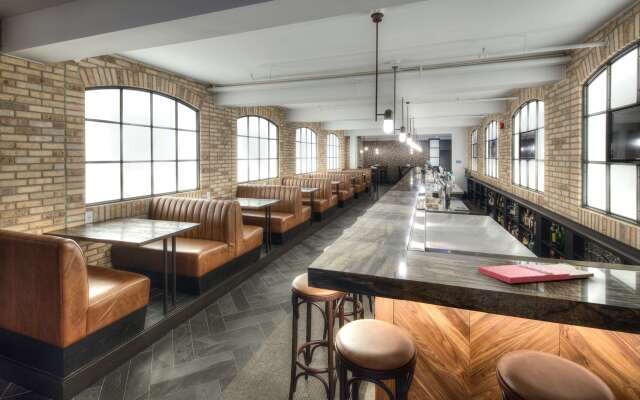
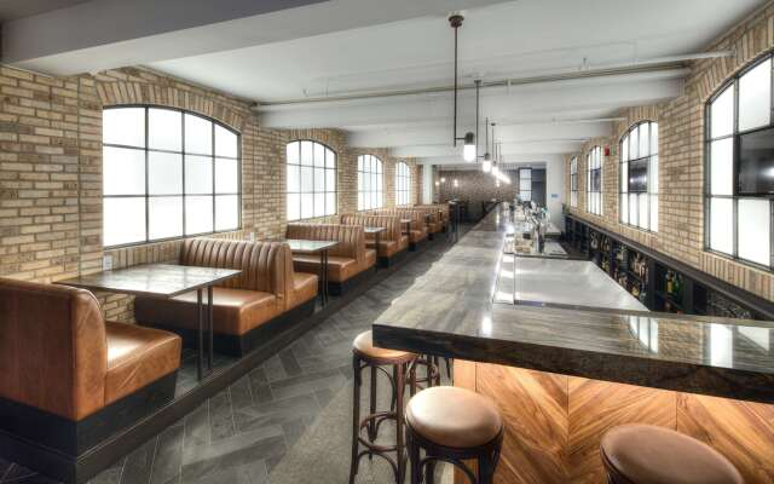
- cutting board (539, 270)
